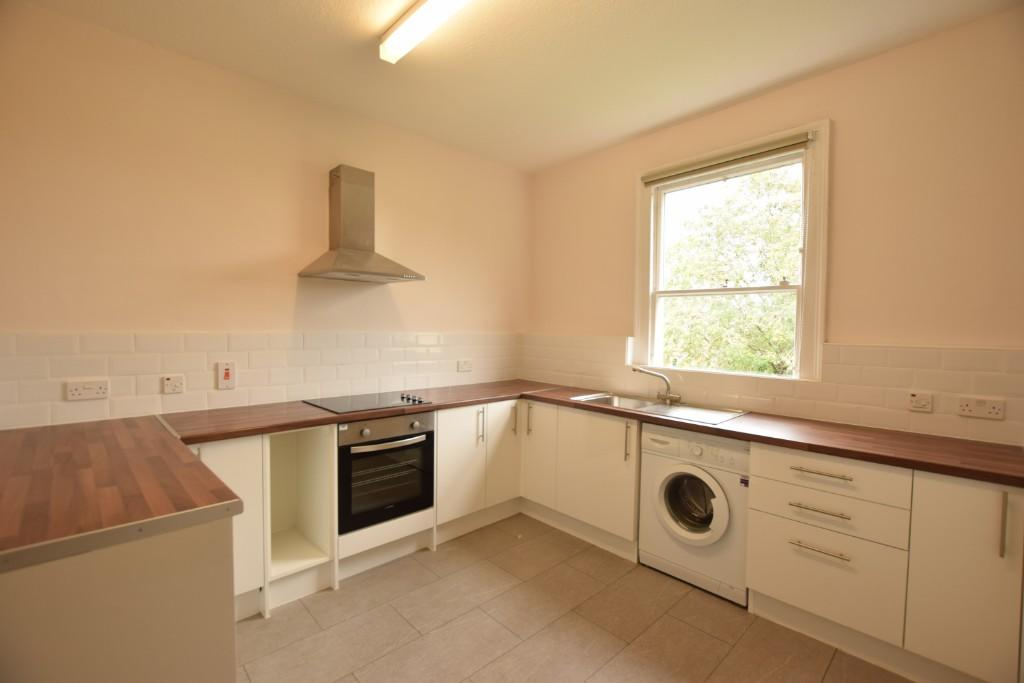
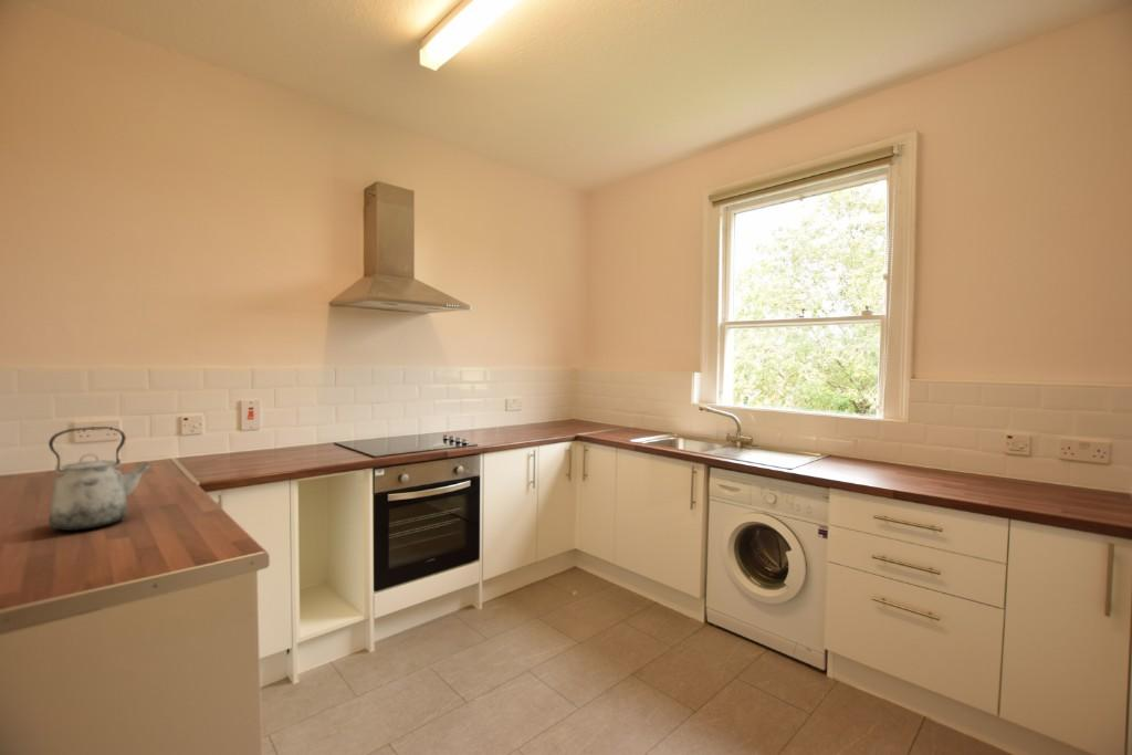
+ kettle (103, 474)
